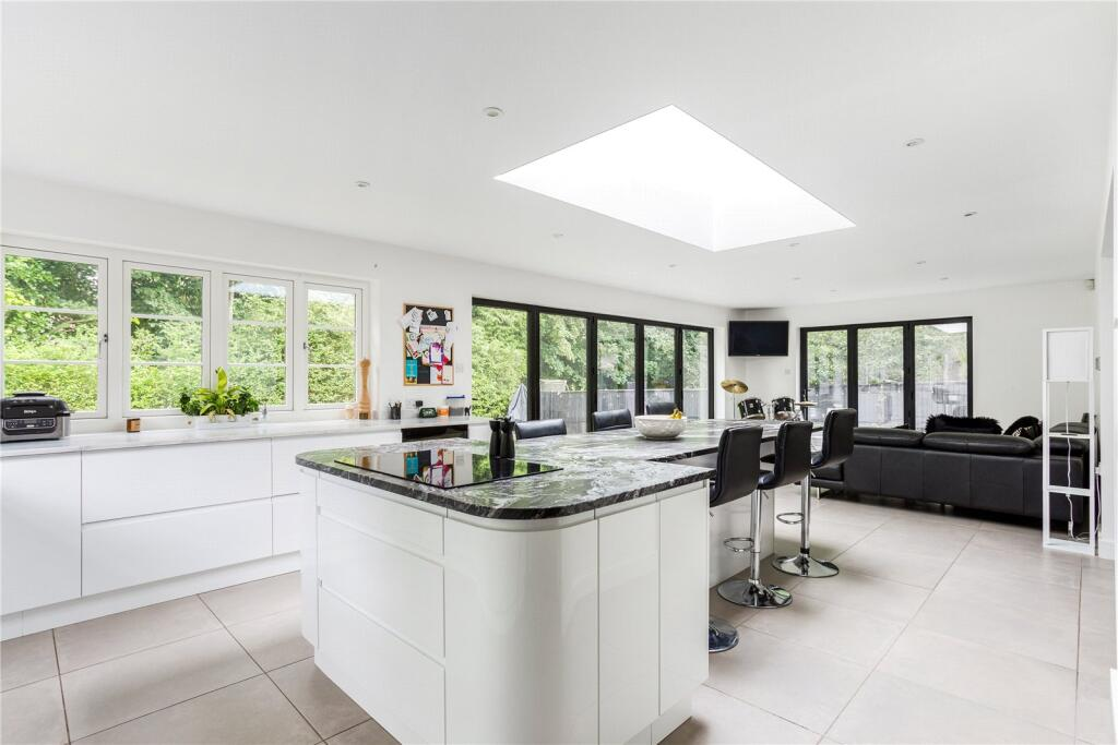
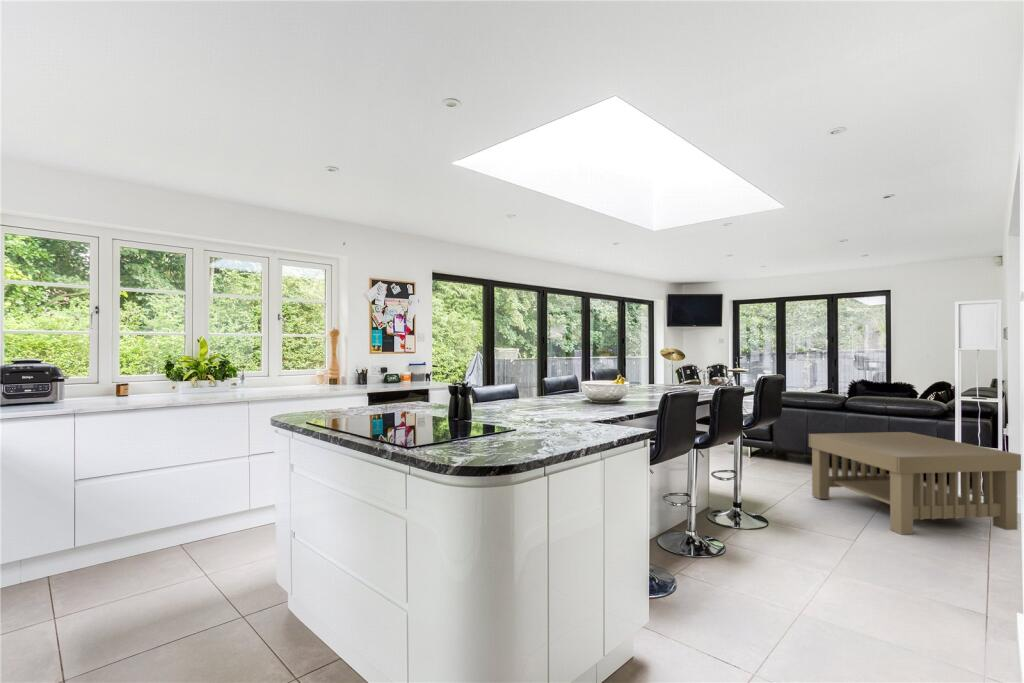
+ coffee table (904, 477)
